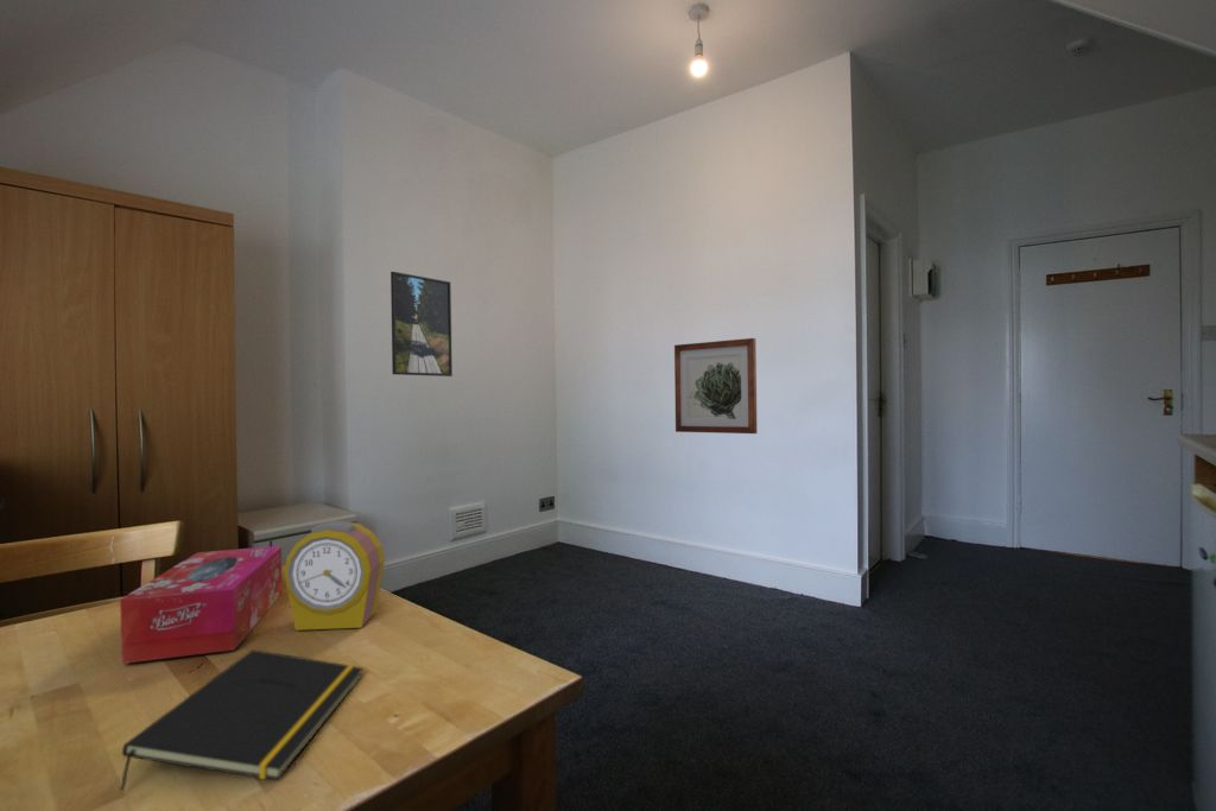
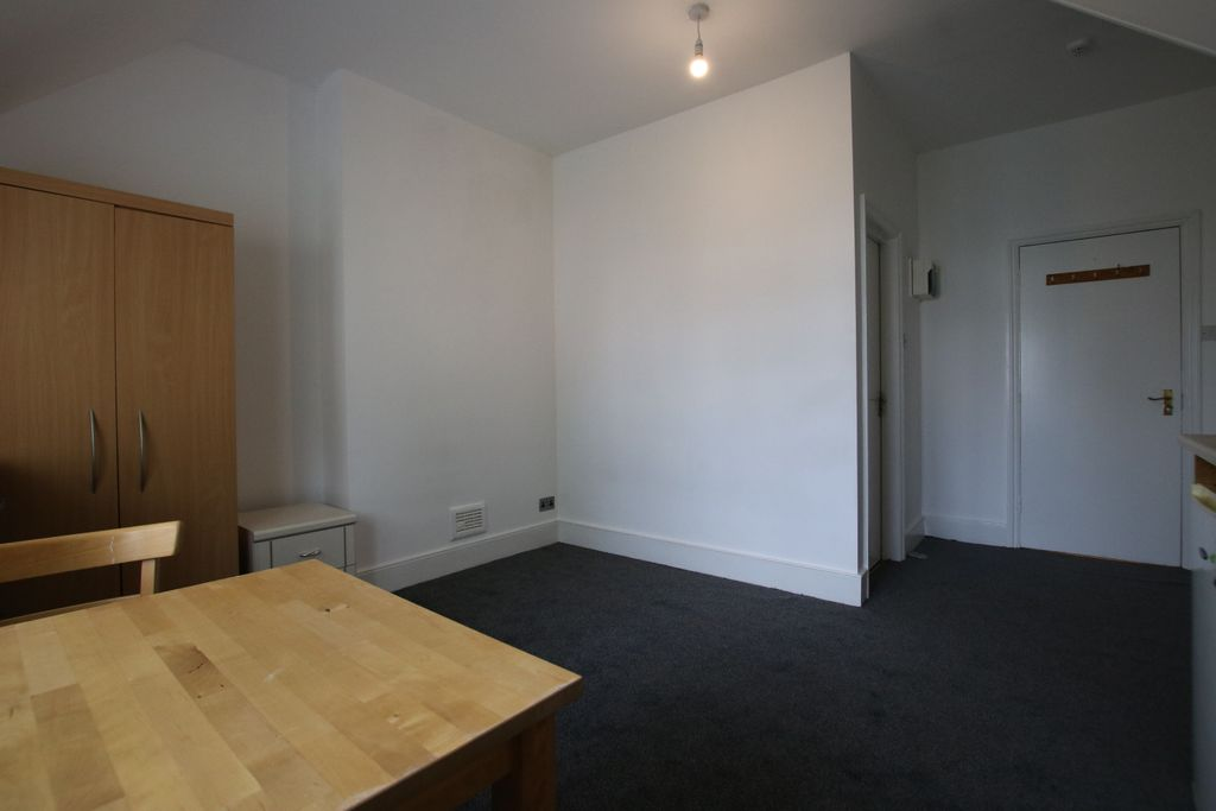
- notepad (262, 704)
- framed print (423, 325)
- tissue box (214, 595)
- wall art (714, 387)
- alarm clock (335, 571)
